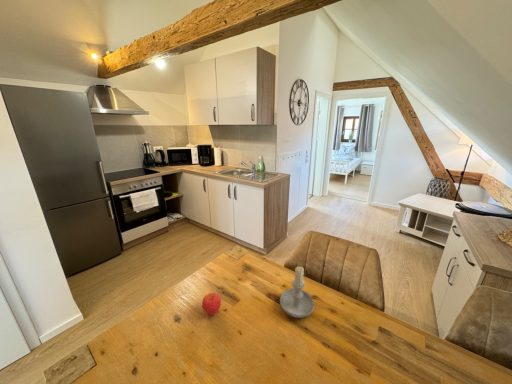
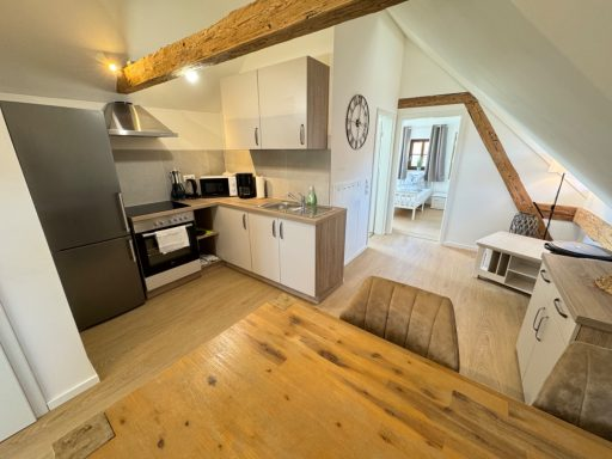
- candle (297, 287)
- apple (211, 303)
